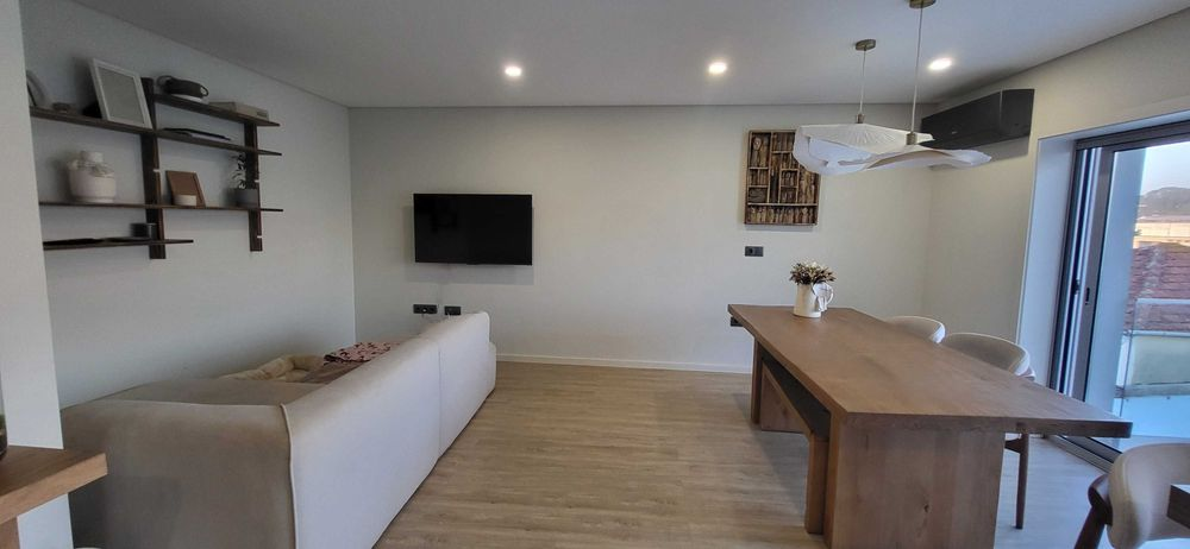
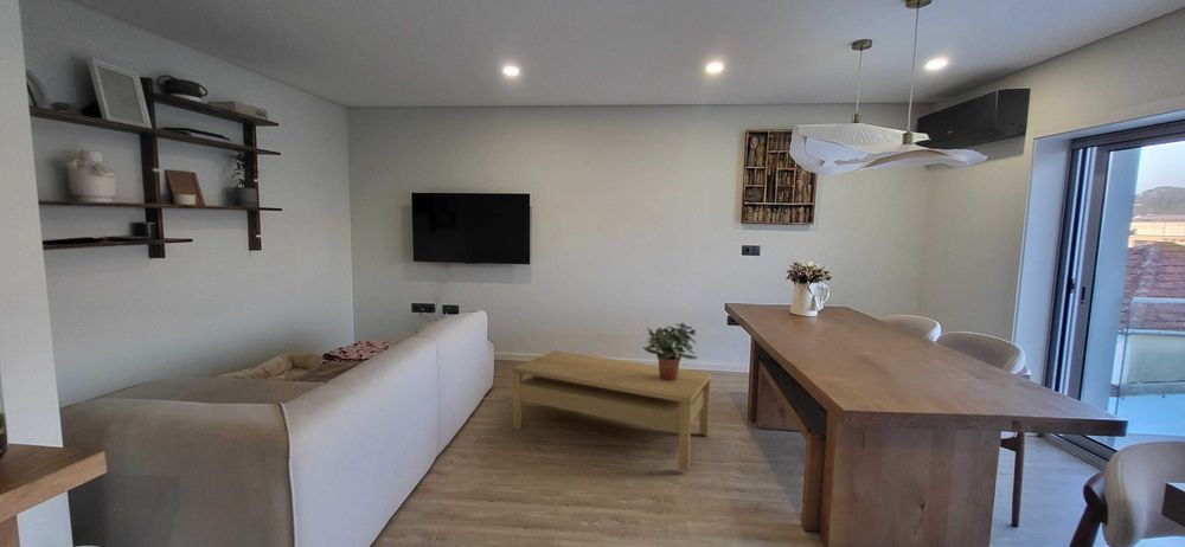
+ potted plant (668, 350)
+ coffee table (610, 400)
